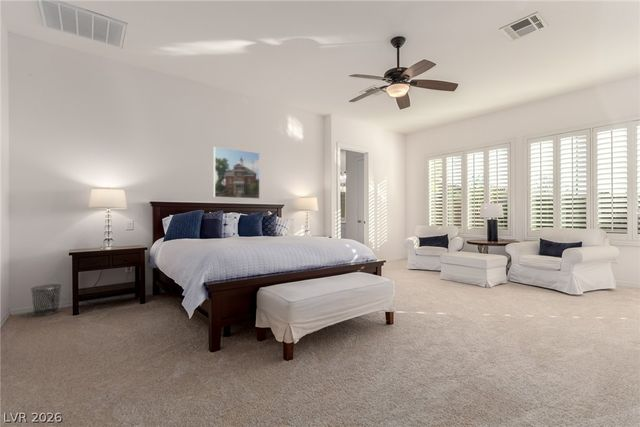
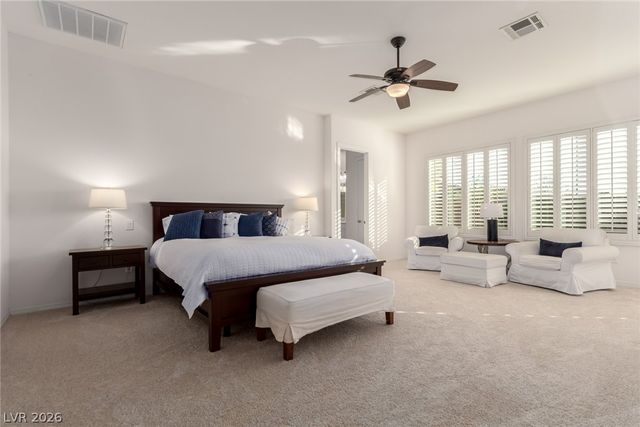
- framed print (237, 174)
- waste bin (46, 299)
